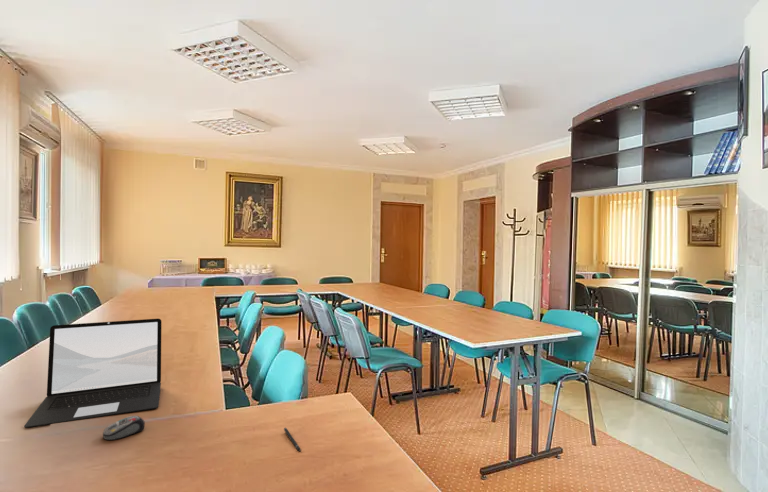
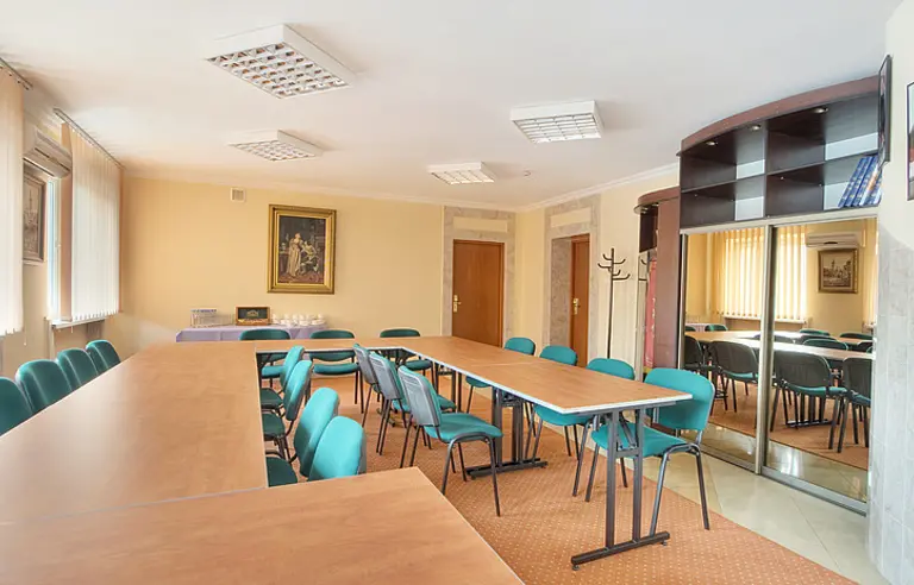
- computer mouse (124, 426)
- laptop (102, 365)
- pen (292, 439)
